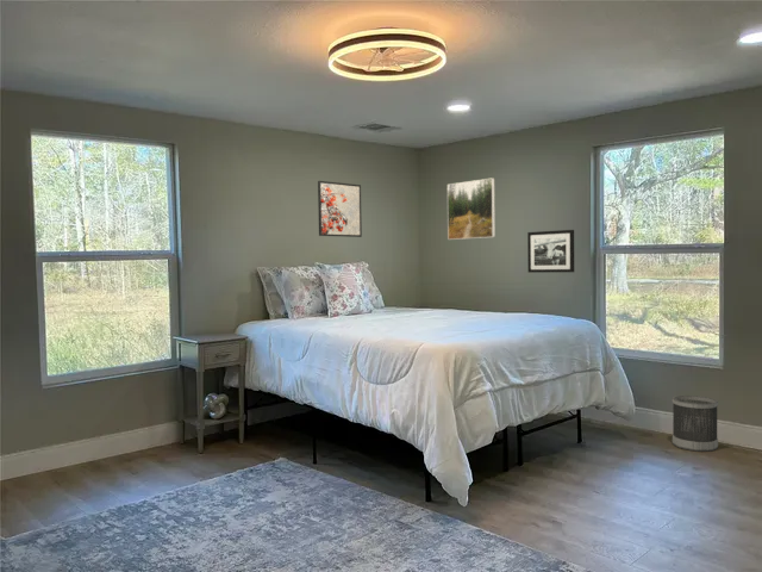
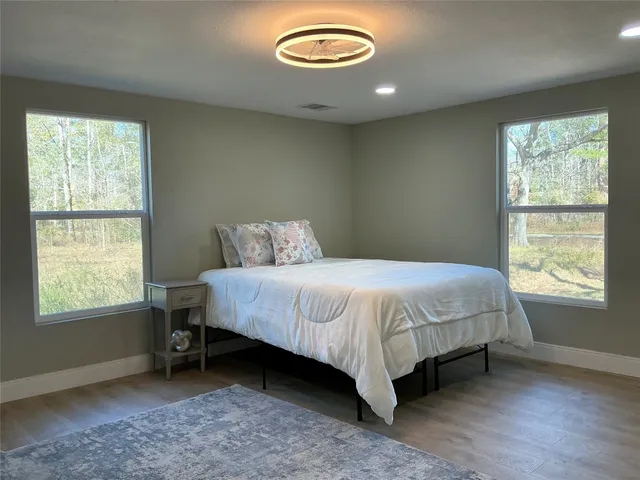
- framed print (470, 210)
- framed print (339, 210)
- picture frame (550, 251)
- wastebasket (694, 422)
